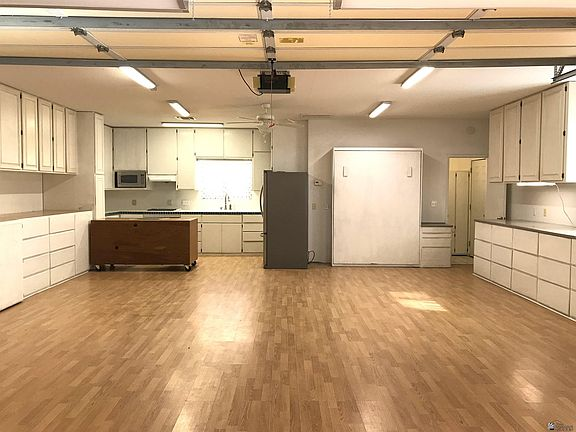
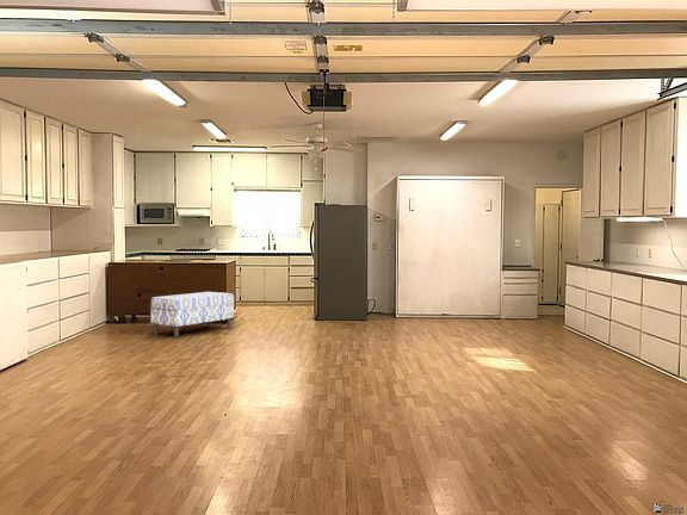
+ bench (193, 314)
